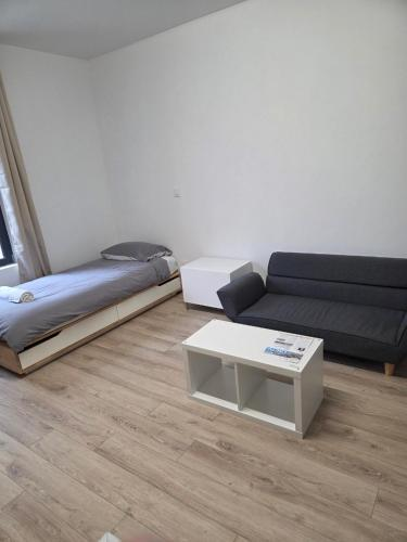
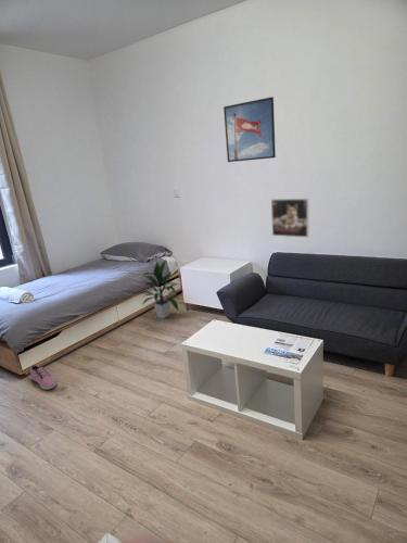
+ sneaker (41, 375)
+ indoor plant (160, 290)
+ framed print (289, 217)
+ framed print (249, 131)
